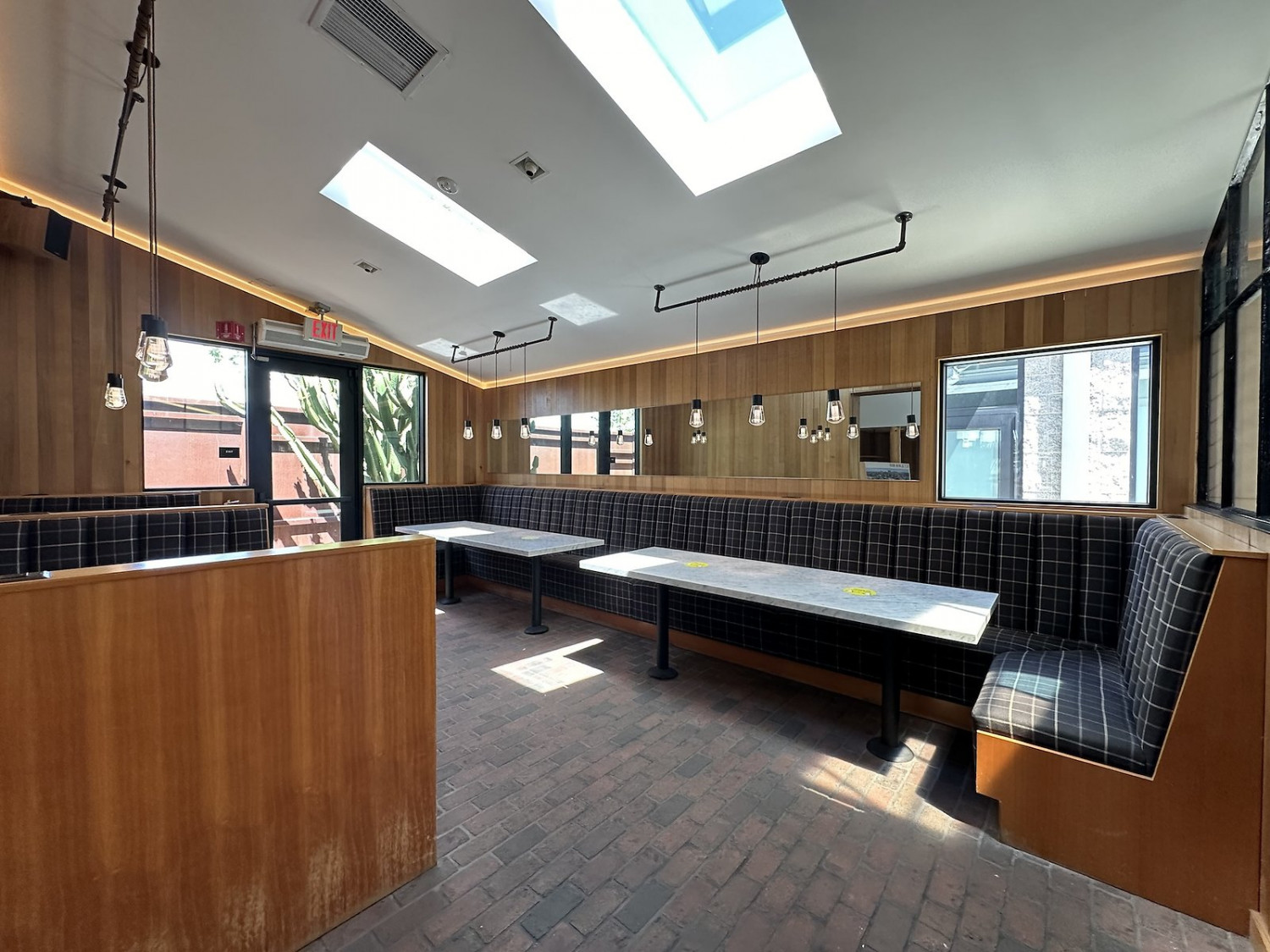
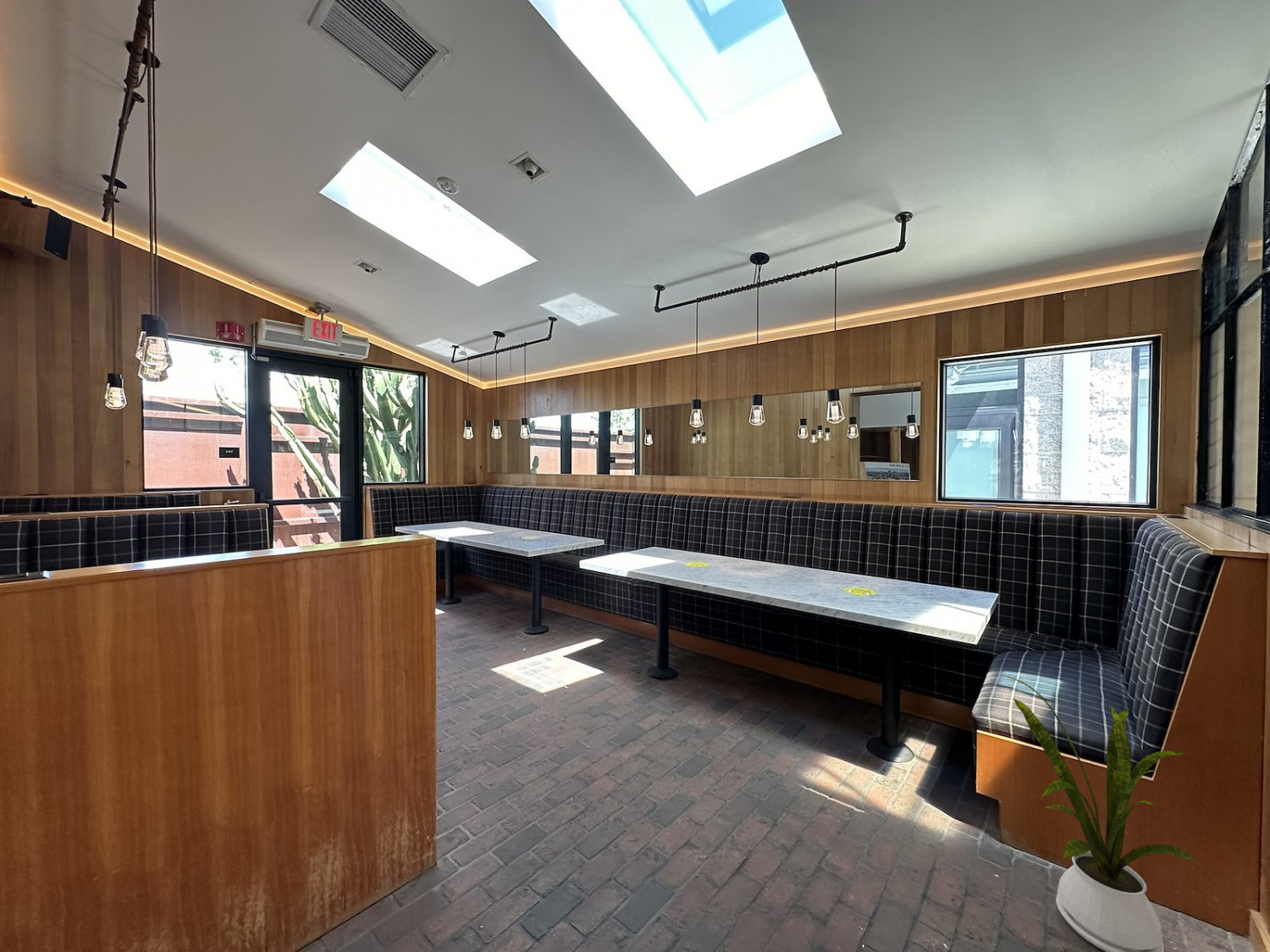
+ house plant (1095, 806)
